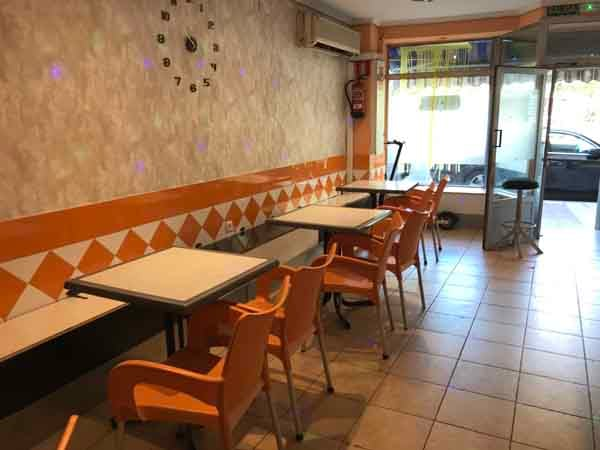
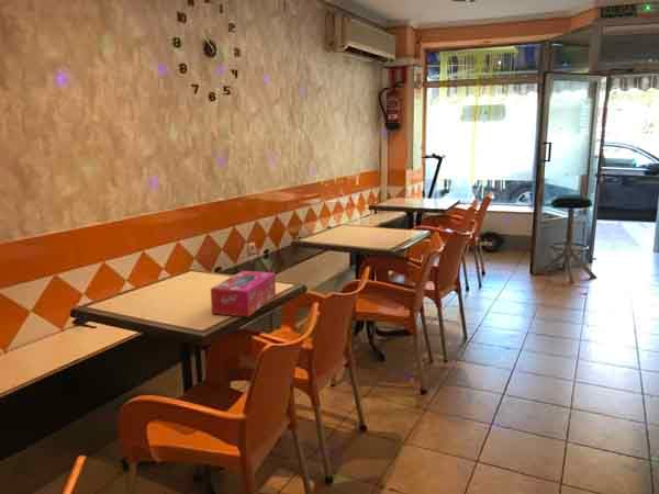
+ tissue box (245, 292)
